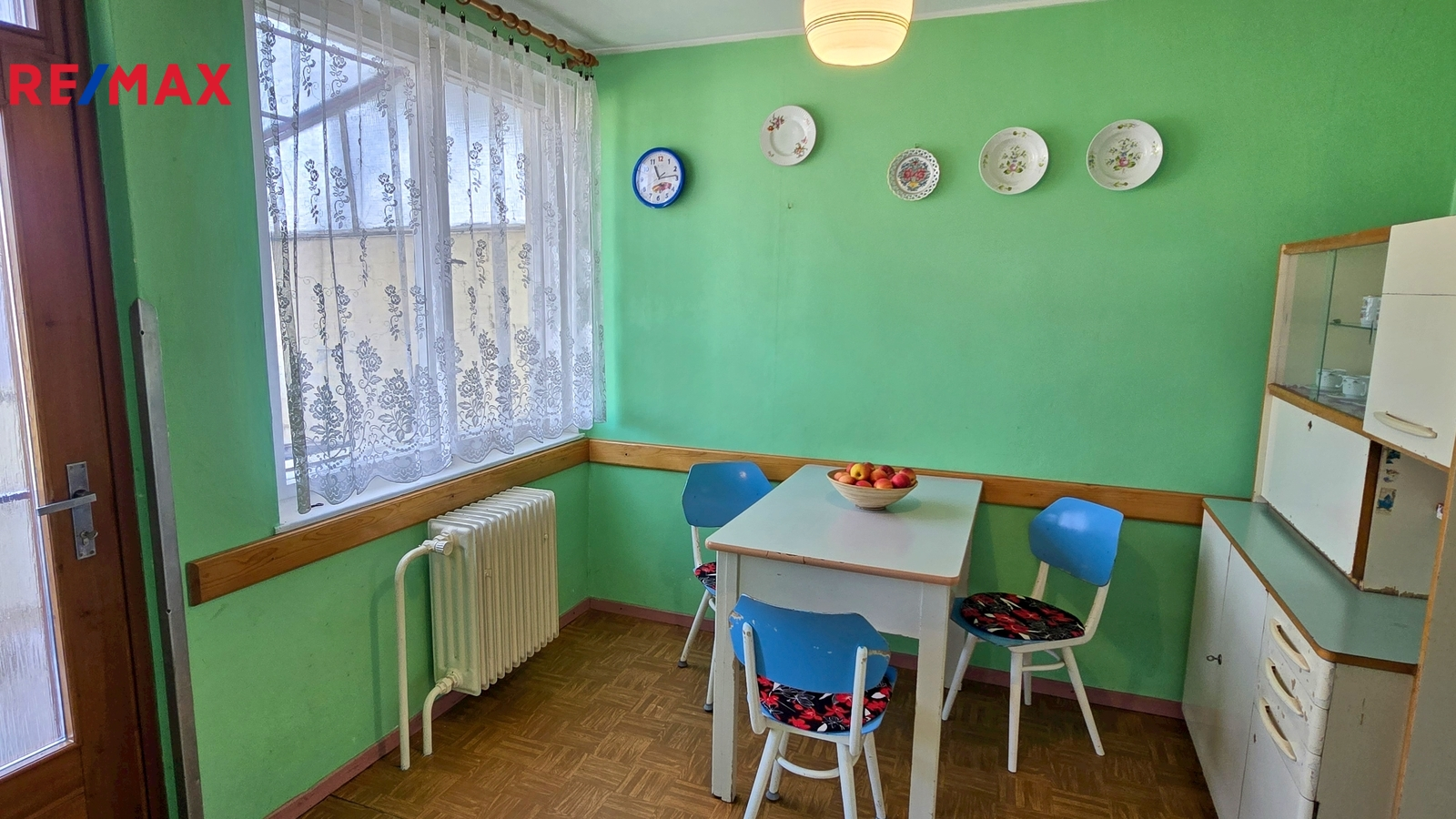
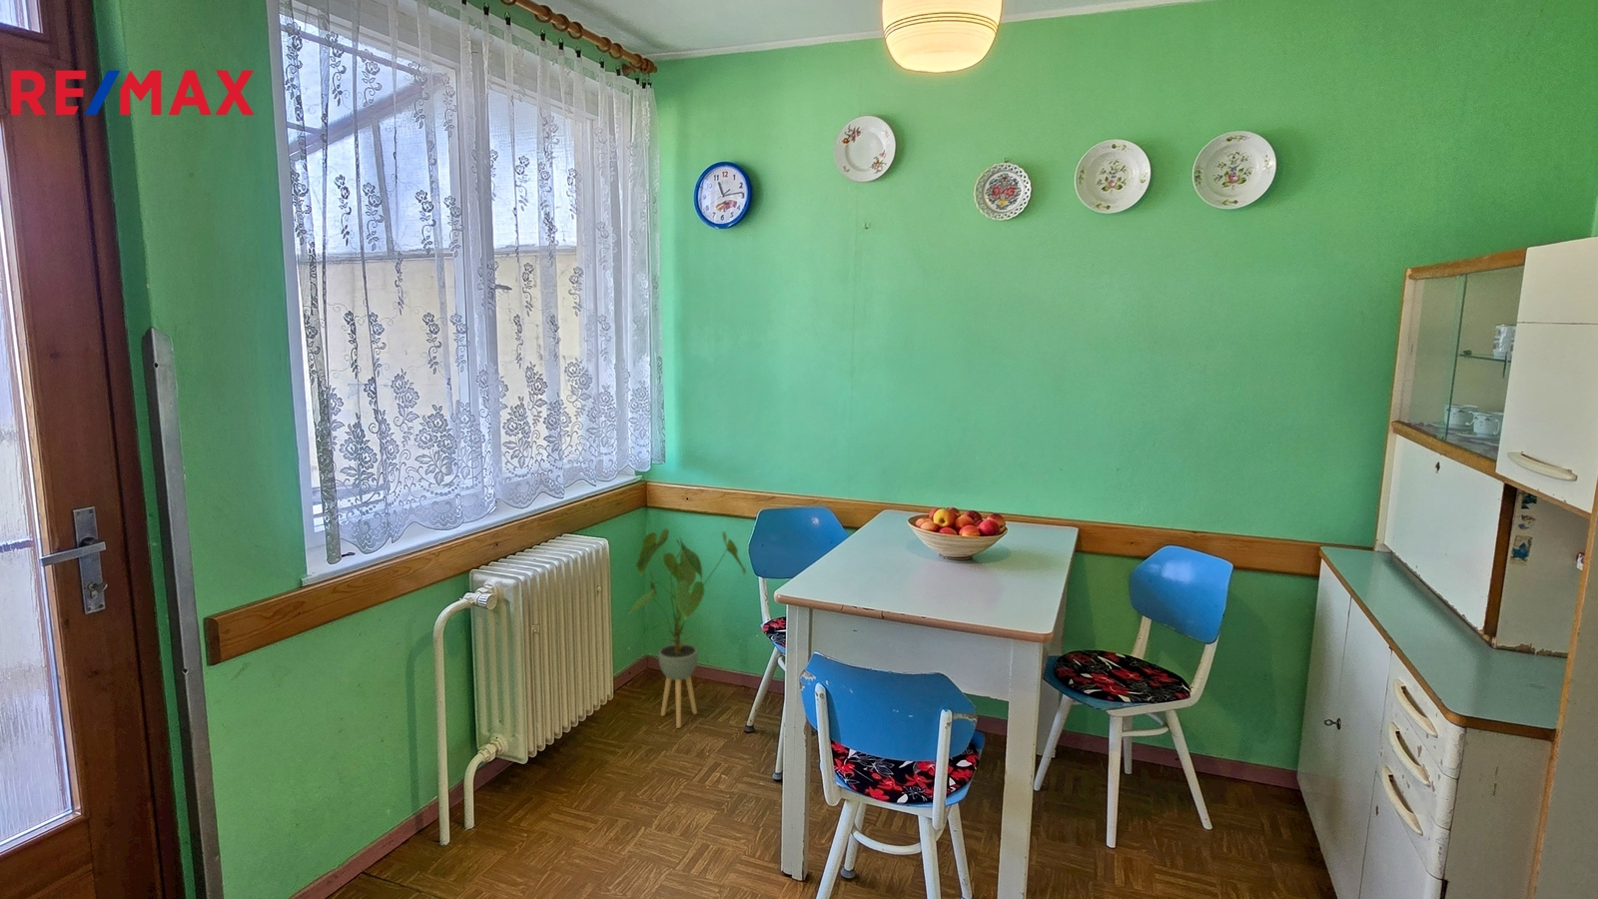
+ house plant (677, 623)
